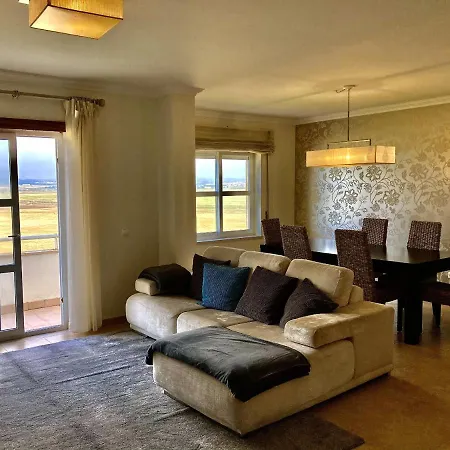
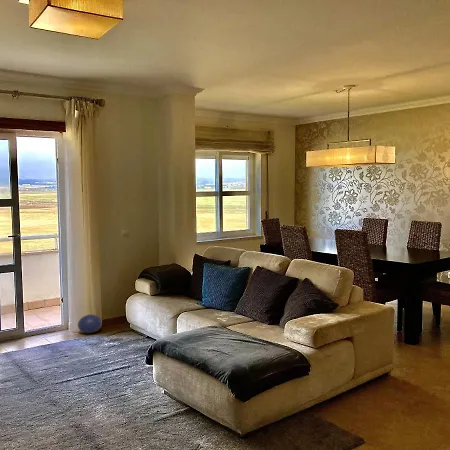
+ ball (89, 323)
